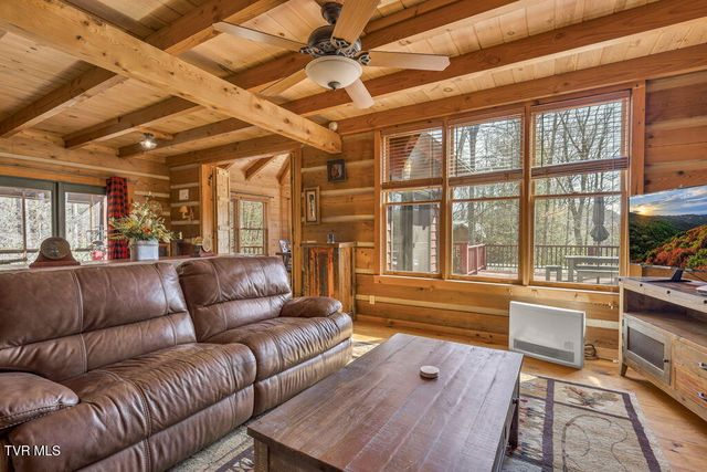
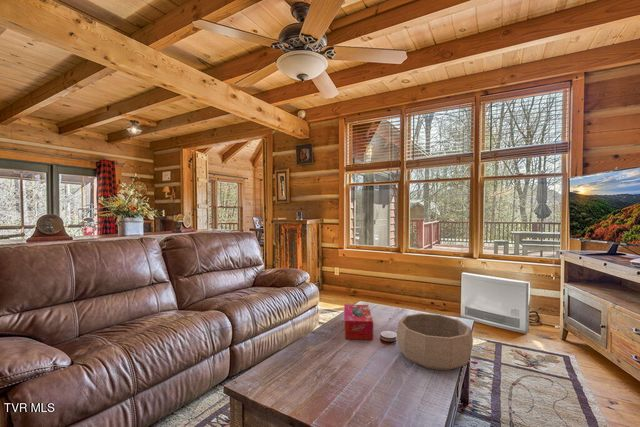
+ tissue box (357, 320)
+ decorative bowl (433, 341)
